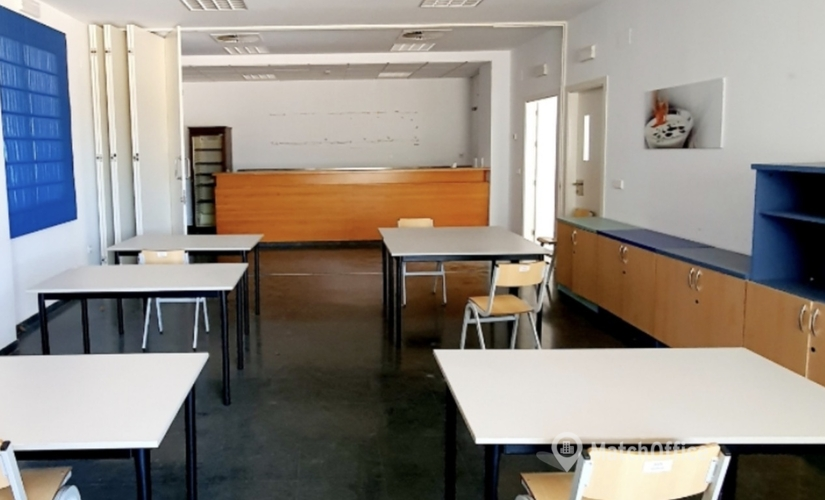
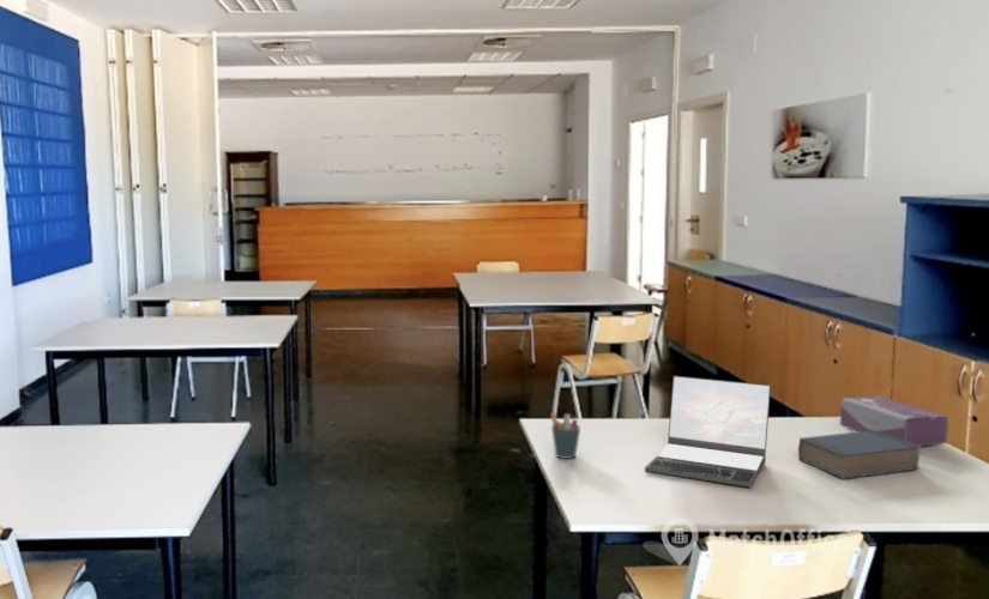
+ laptop (708, 426)
+ book (858, 453)
+ pen holder (565, 432)
+ tissue box (892, 419)
